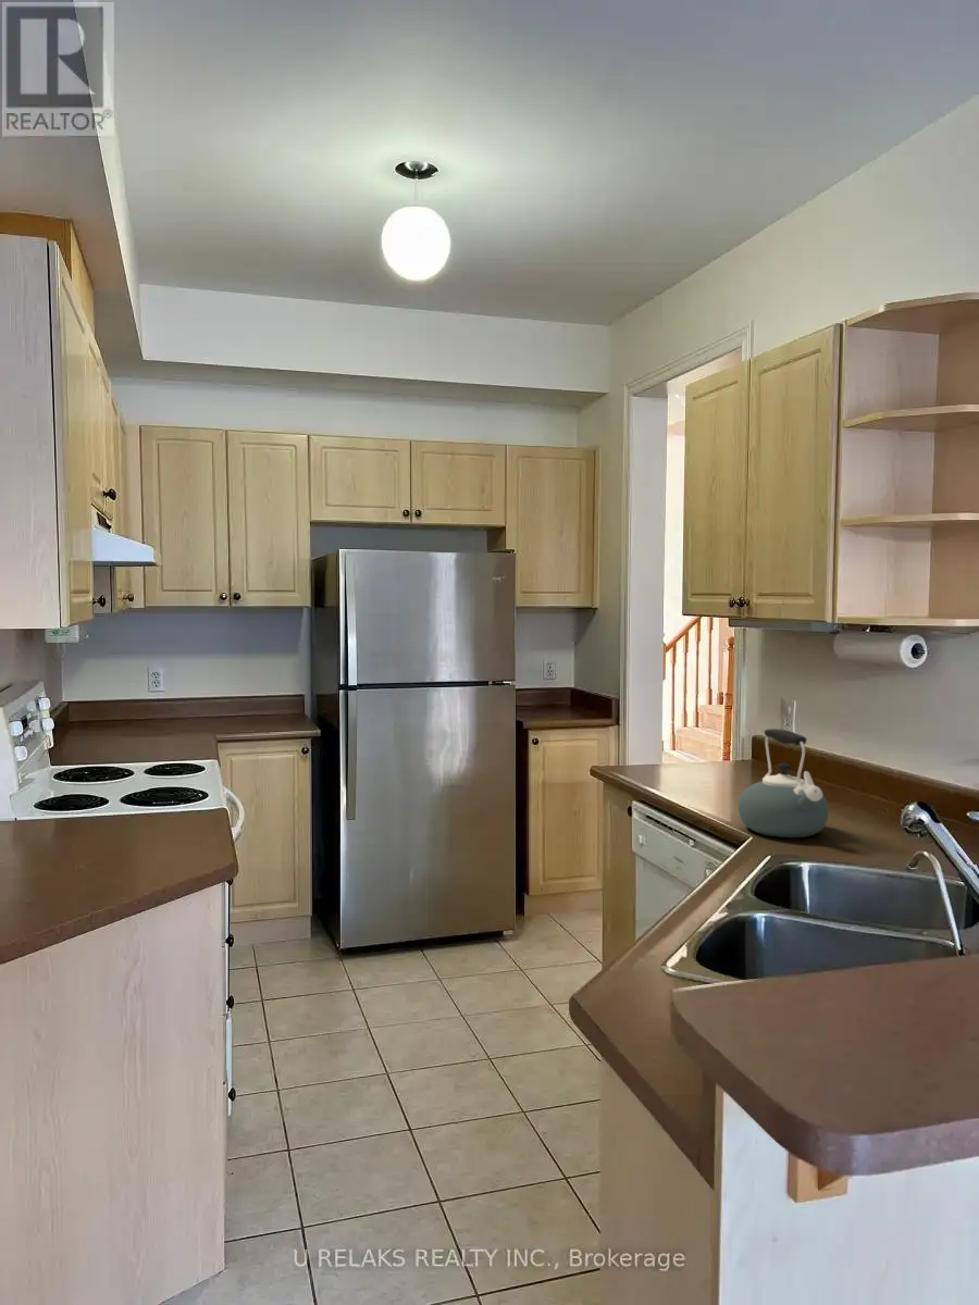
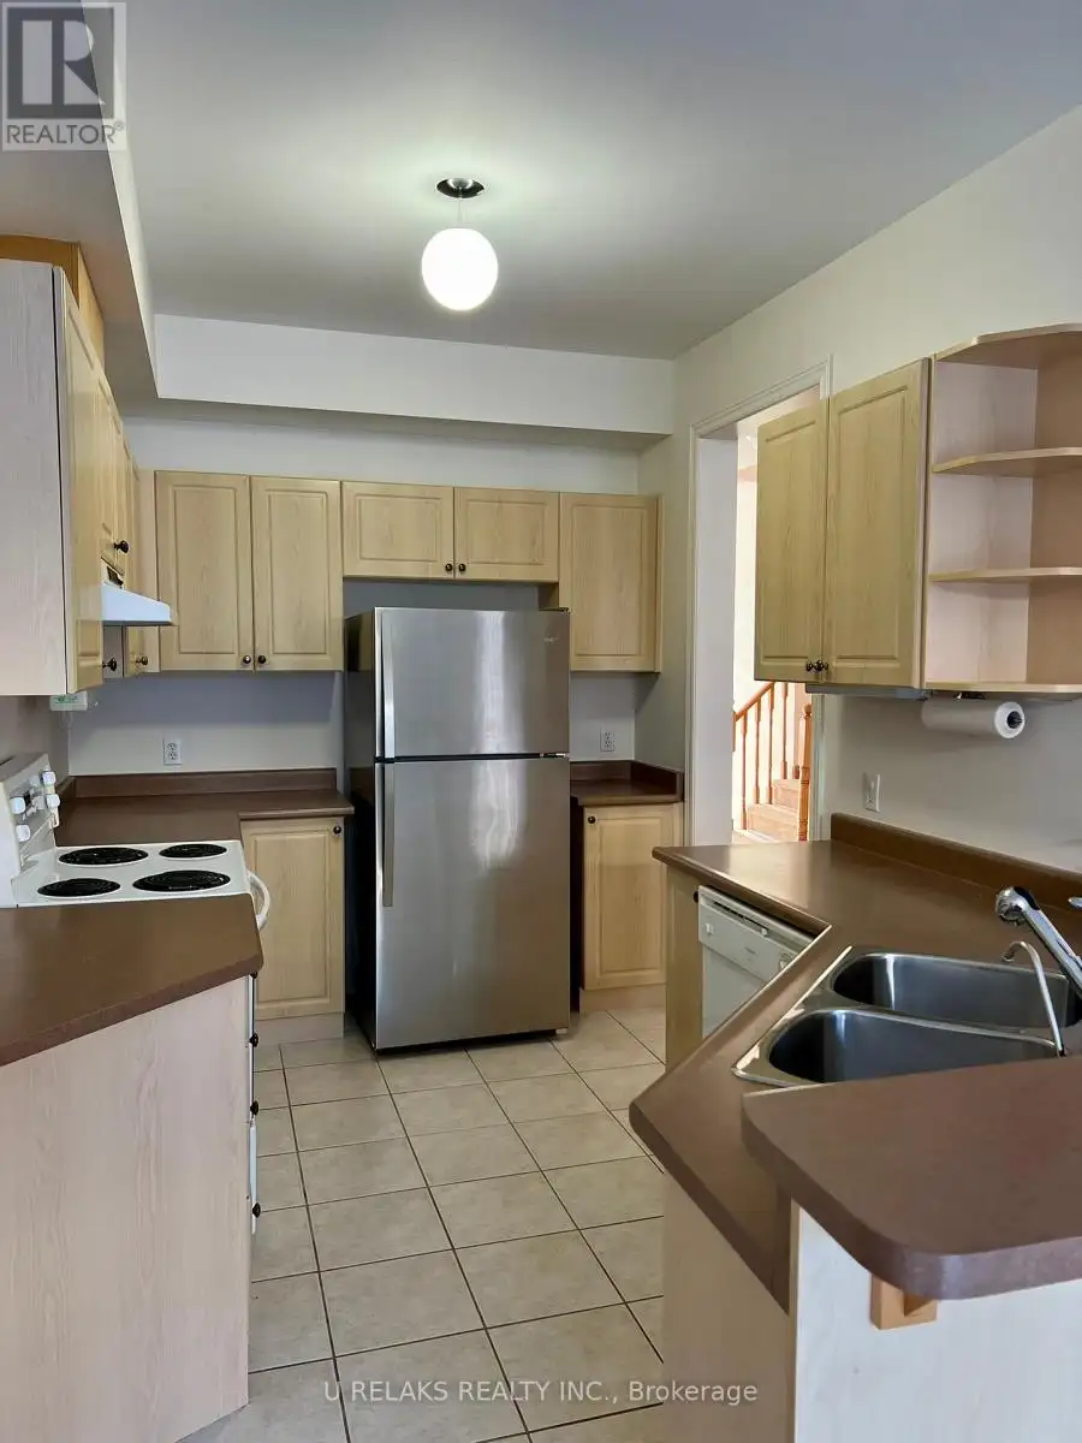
- kettle (788, 782)
